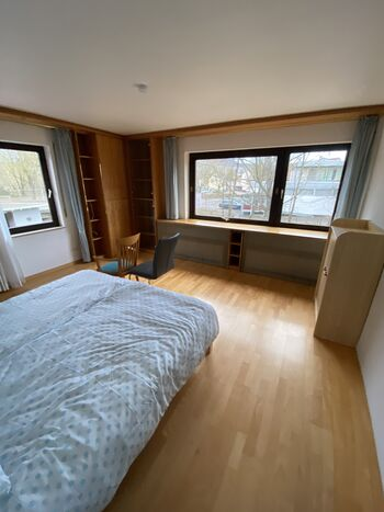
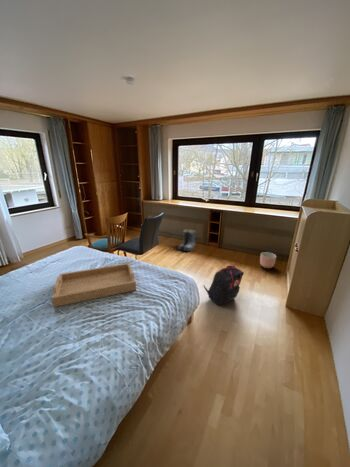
+ serving tray (96, 280)
+ backpack (224, 282)
+ boots (187, 239)
+ planter (267, 260)
